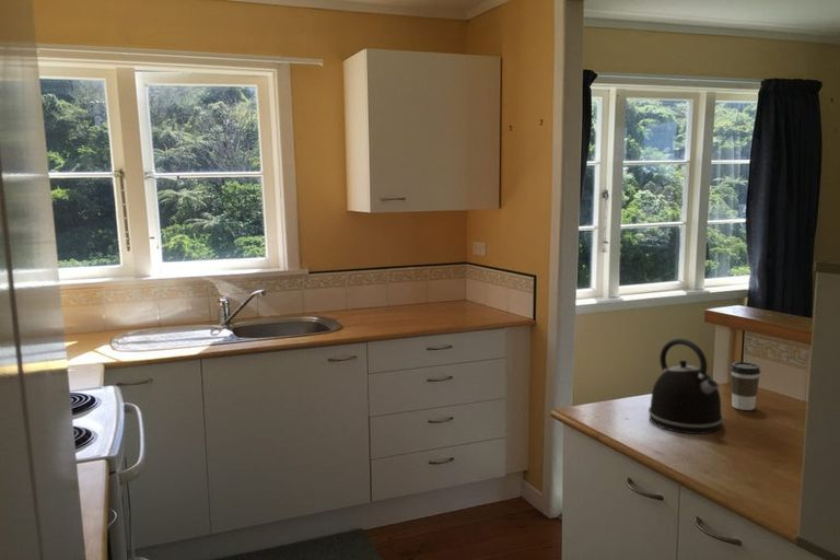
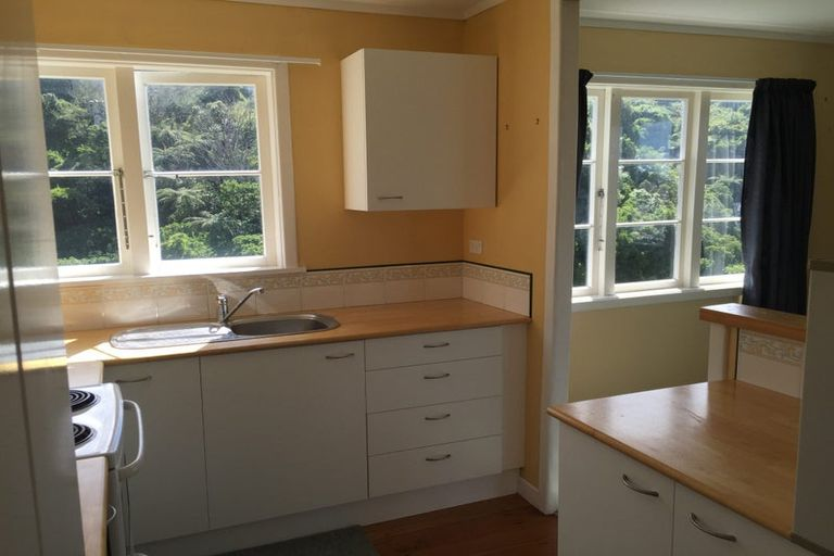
- kettle (686, 381)
- coffee cup (744, 386)
